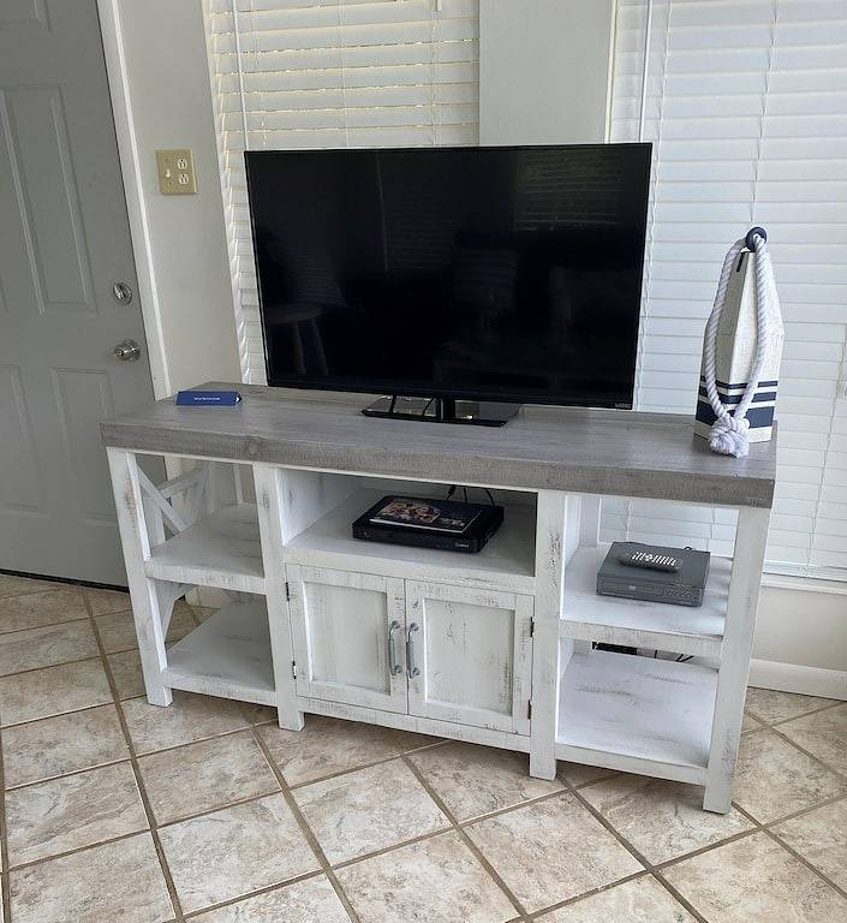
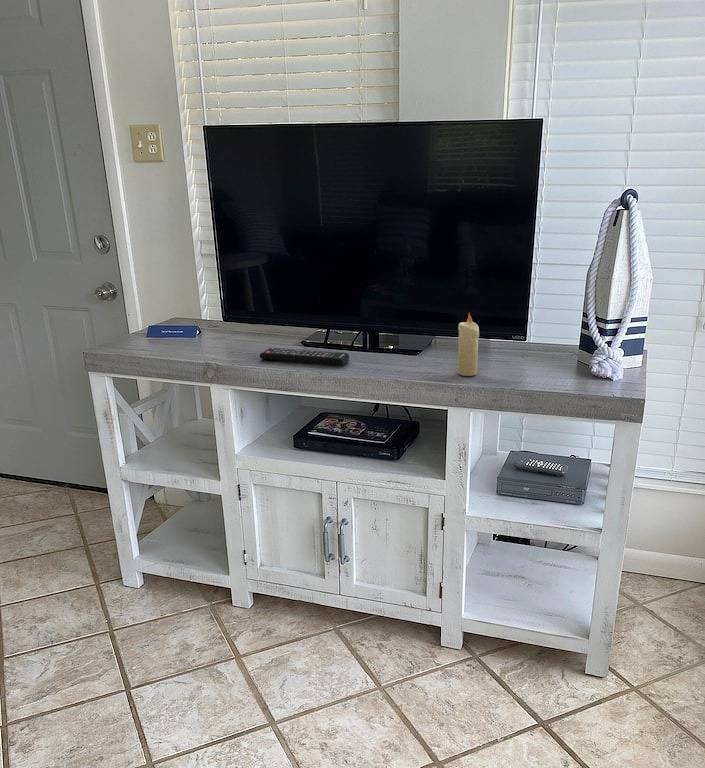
+ remote control (304, 356)
+ candle (468, 343)
